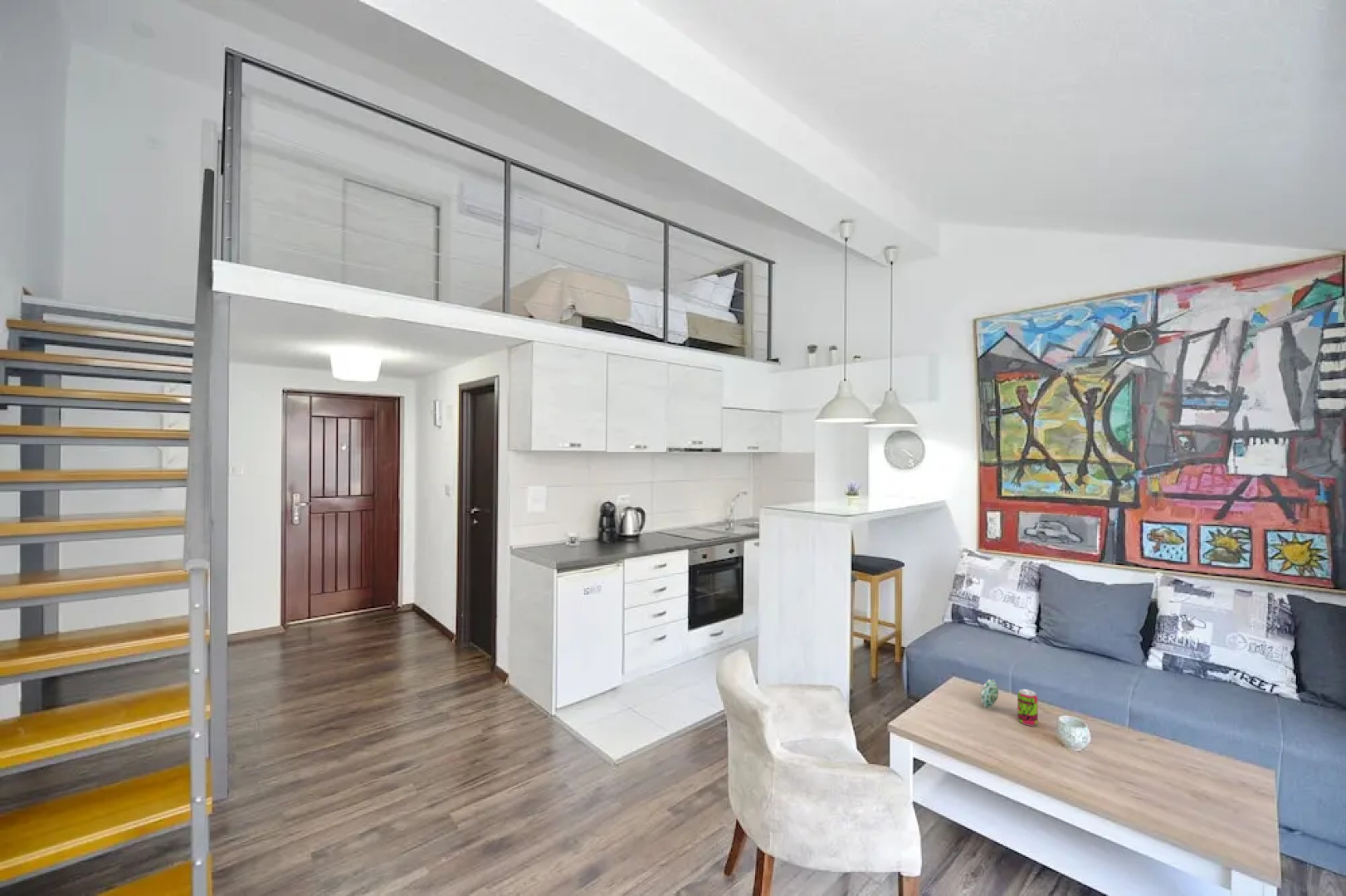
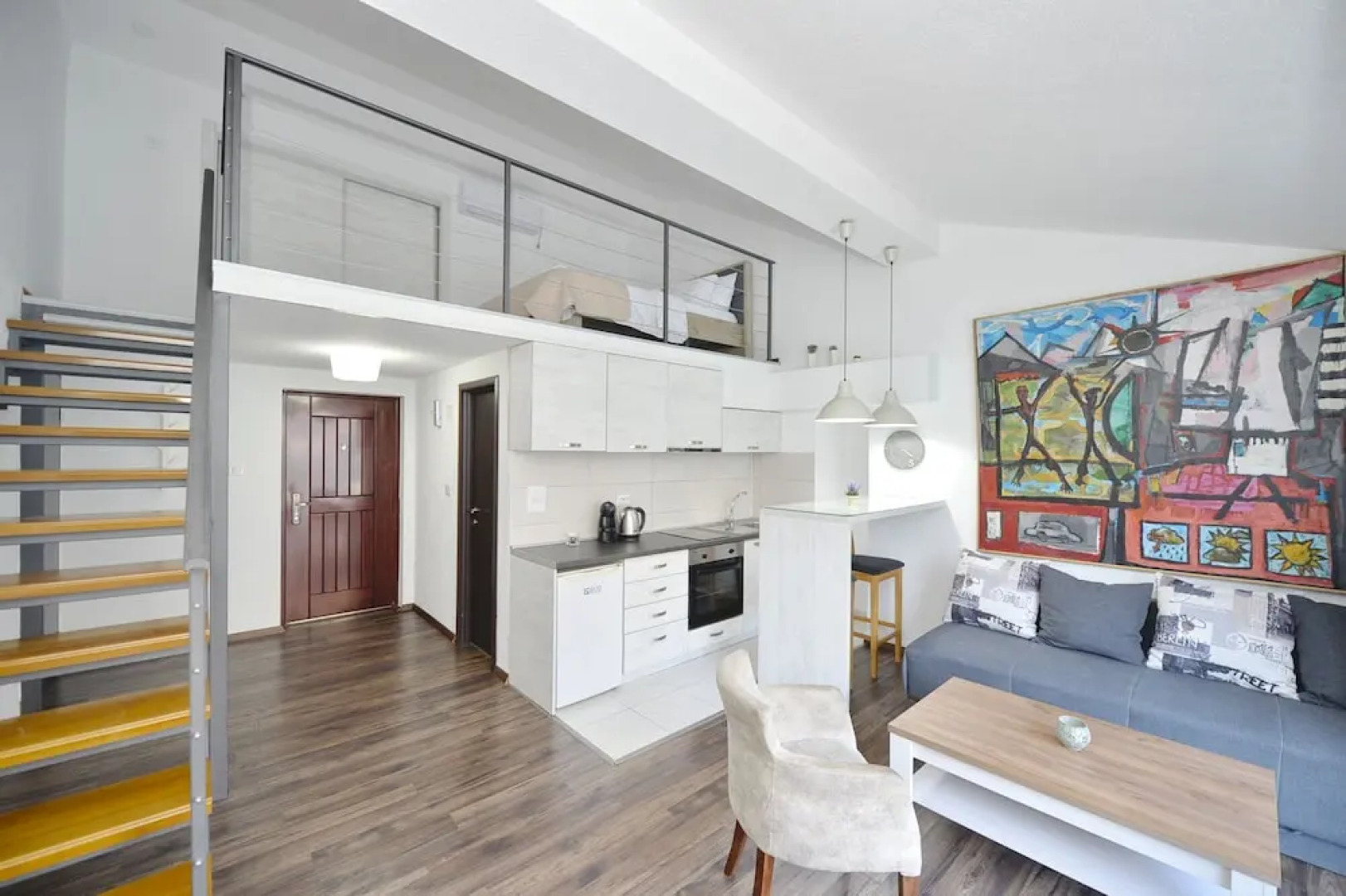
- beverage can (1027, 707)
- succulent plant (989, 693)
